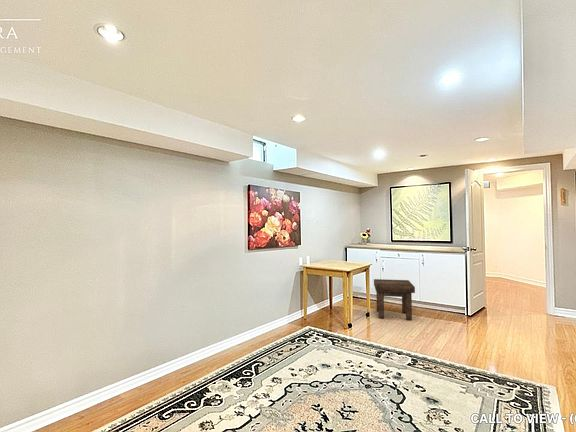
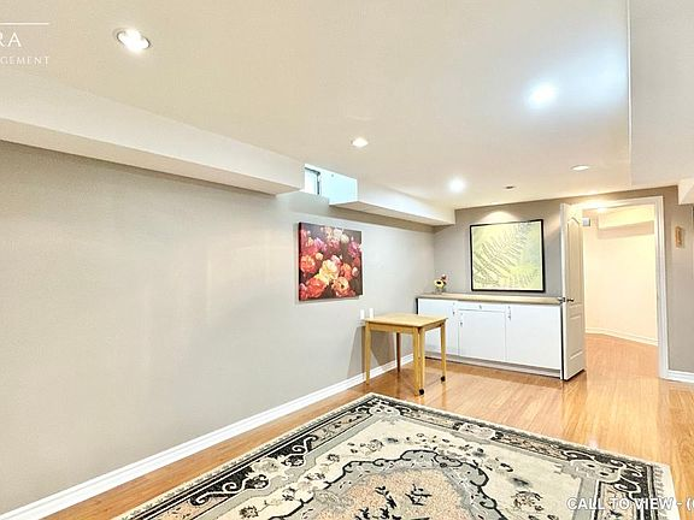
- stool (393, 296)
